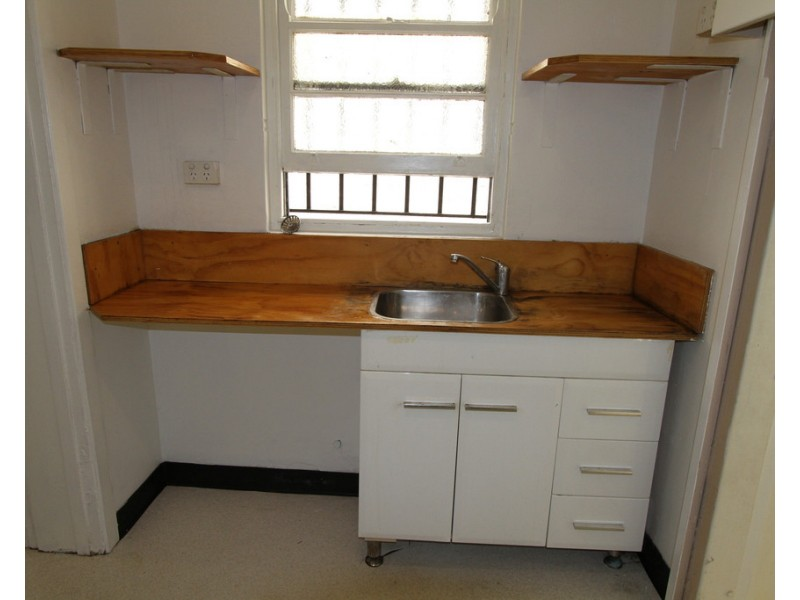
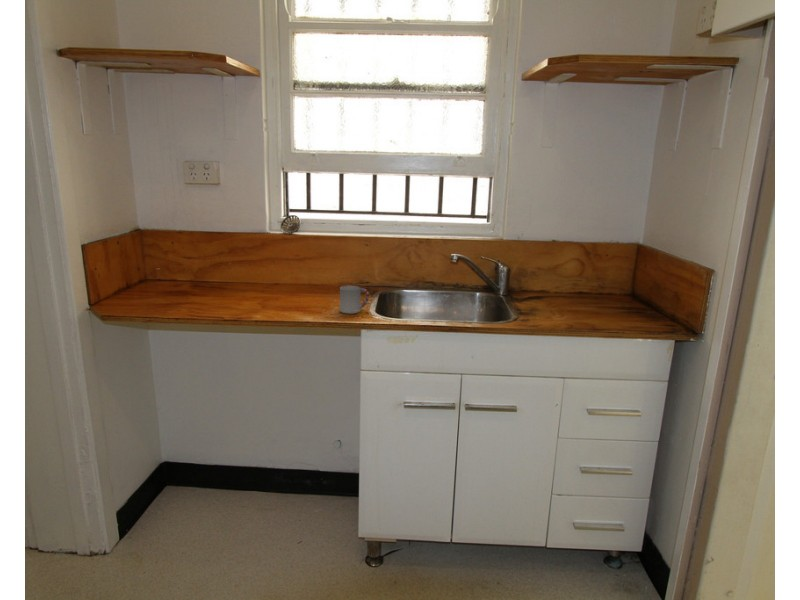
+ cup (354, 299)
